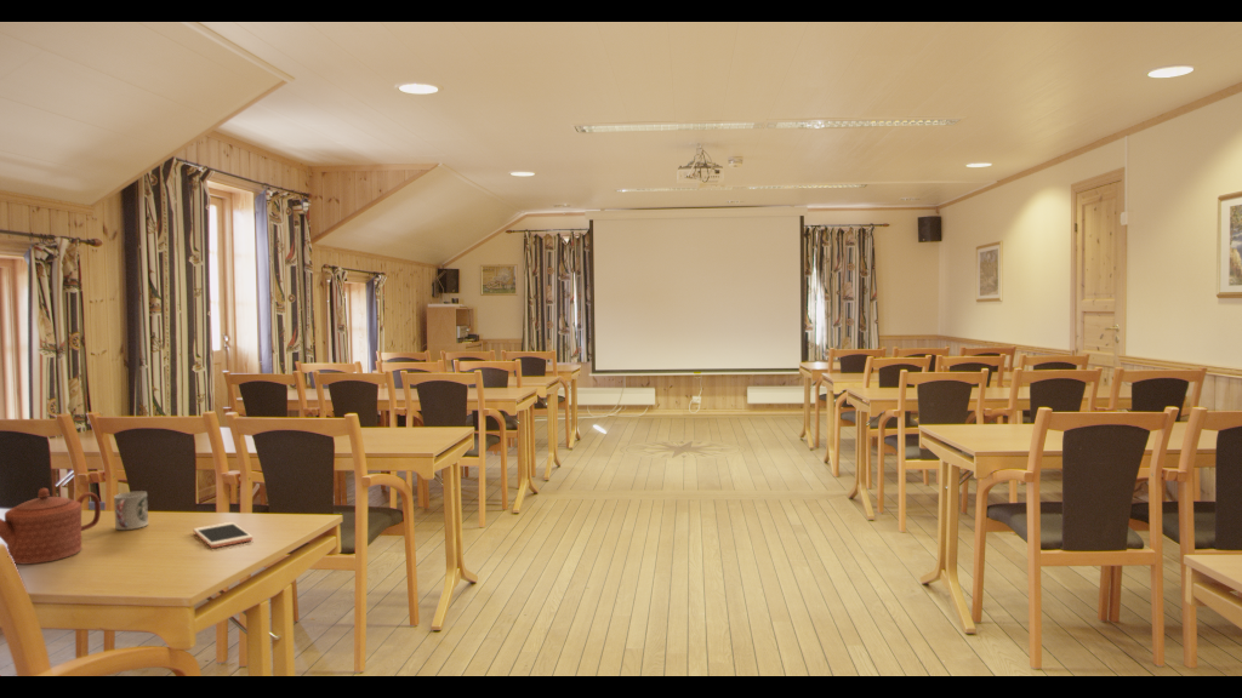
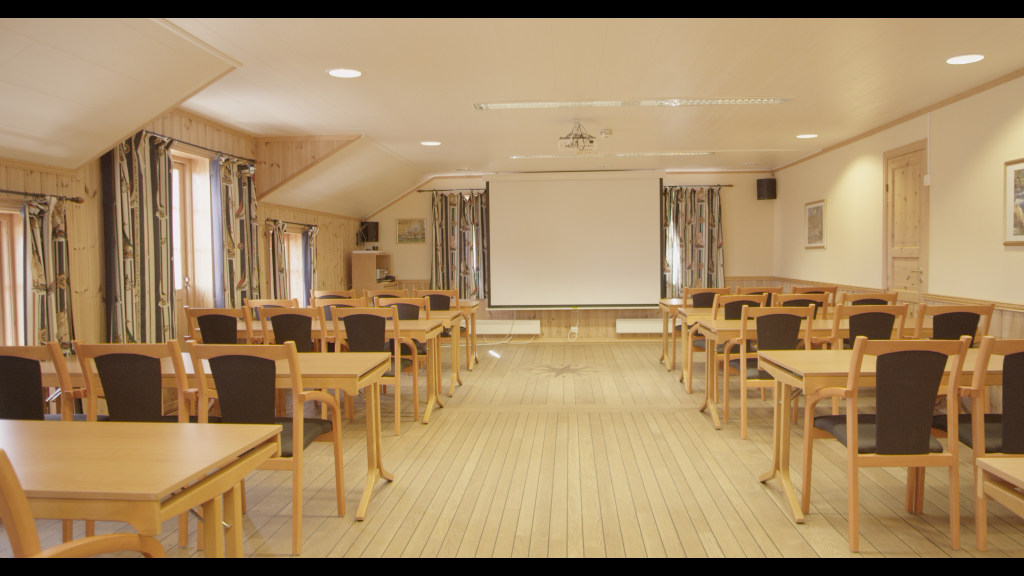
- cup (127, 511)
- teapot (44, 521)
- cell phone (222, 533)
